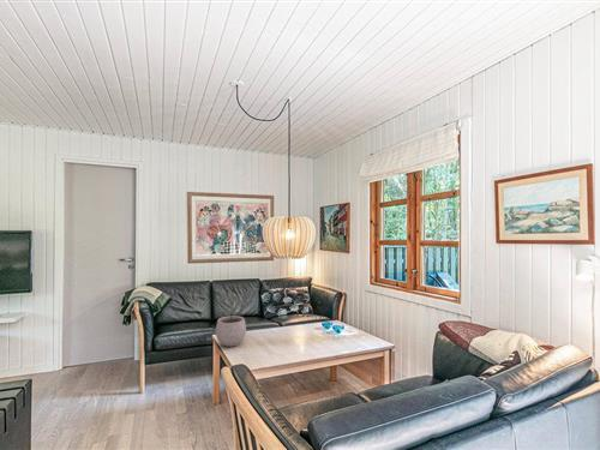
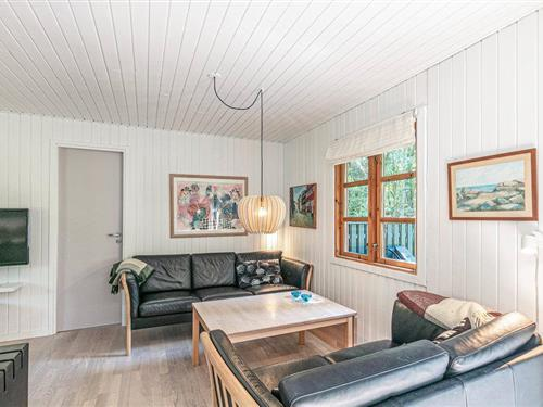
- plant pot (230, 326)
